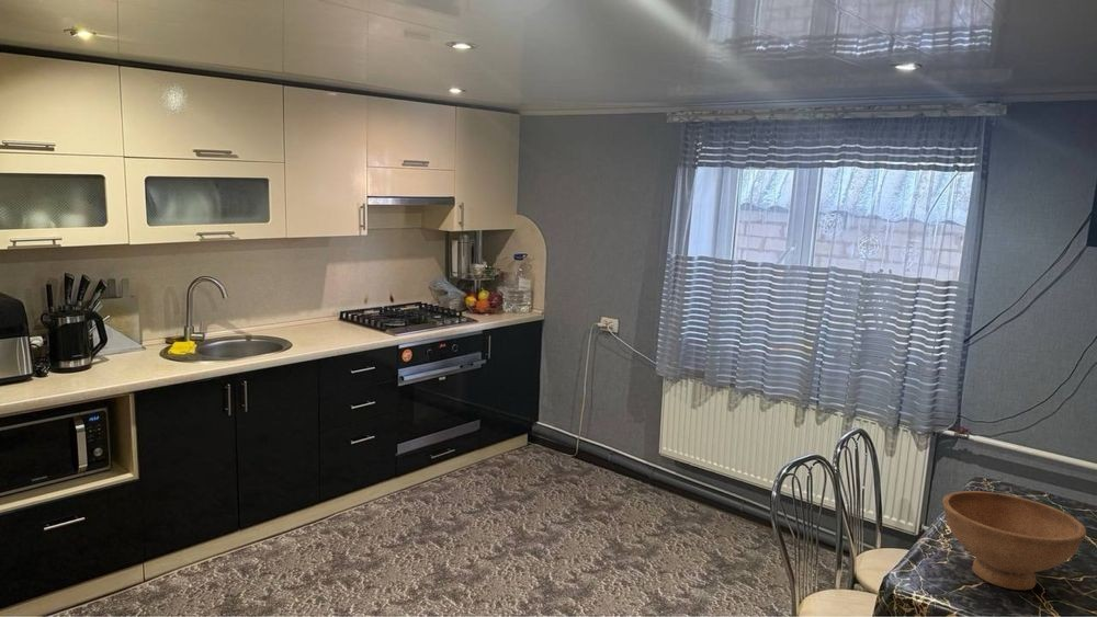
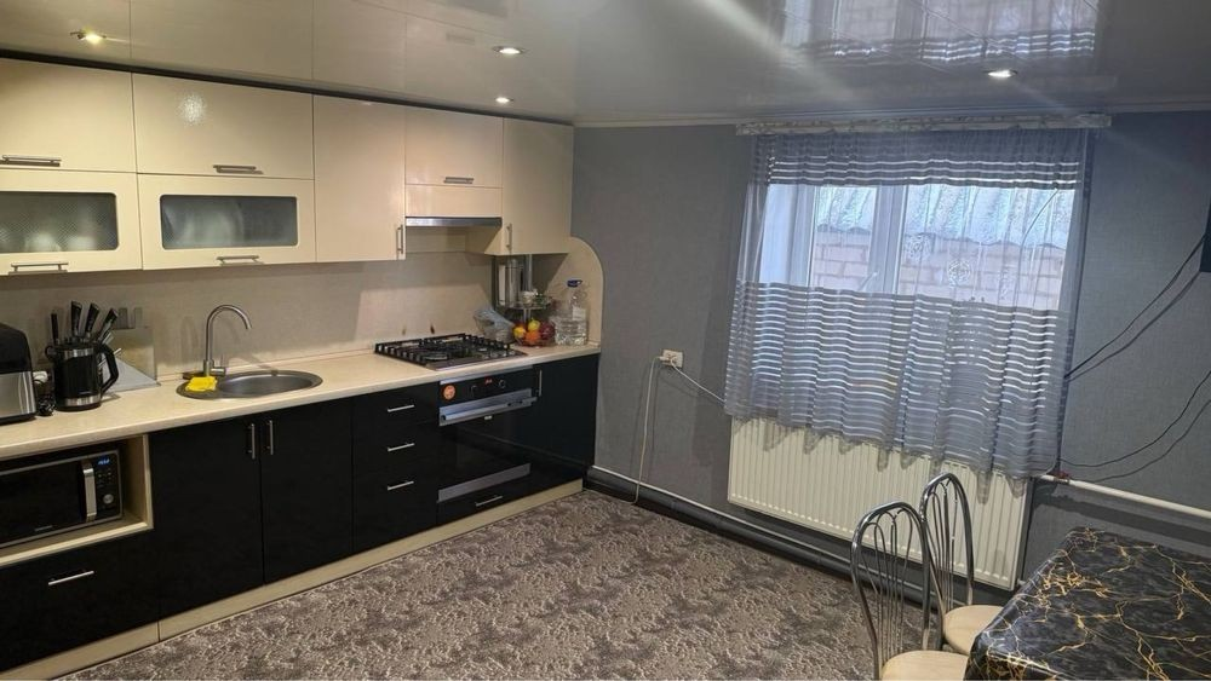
- bowl (1007, 545)
